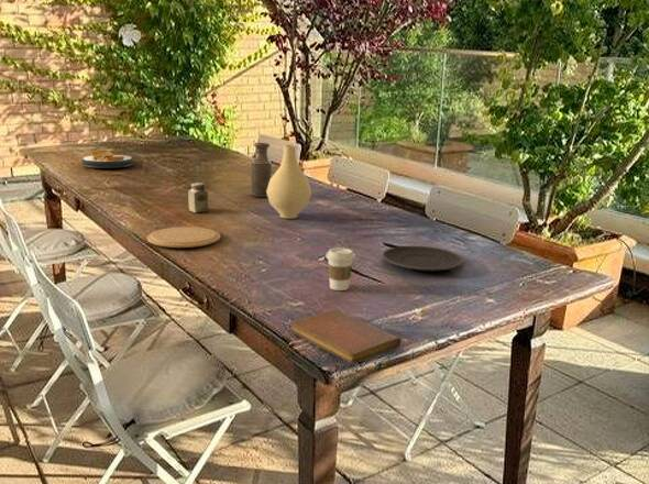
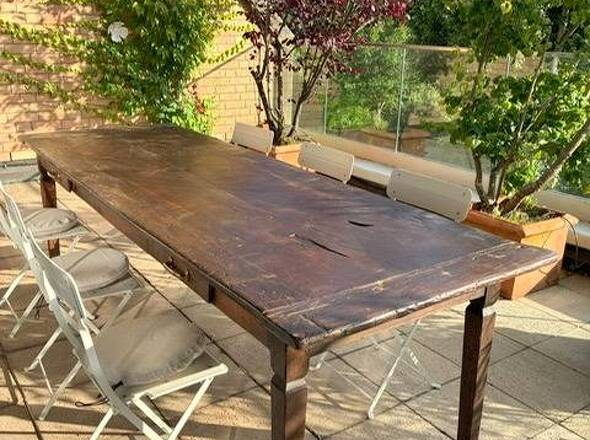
- coffee cup (340, 268)
- plate (108, 158)
- vase (289, 182)
- bottle (261, 169)
- salt shaker (198, 197)
- plate (421, 258)
- plate (184, 235)
- notebook (343, 333)
